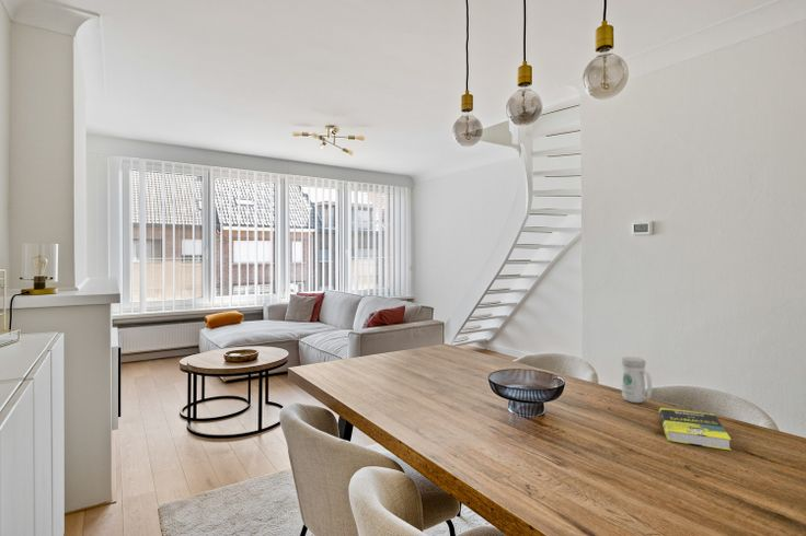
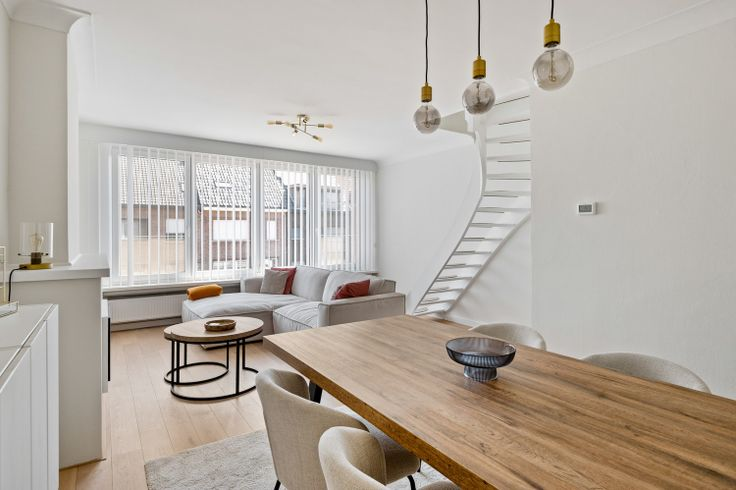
- book (691, 427)
- mug (636, 381)
